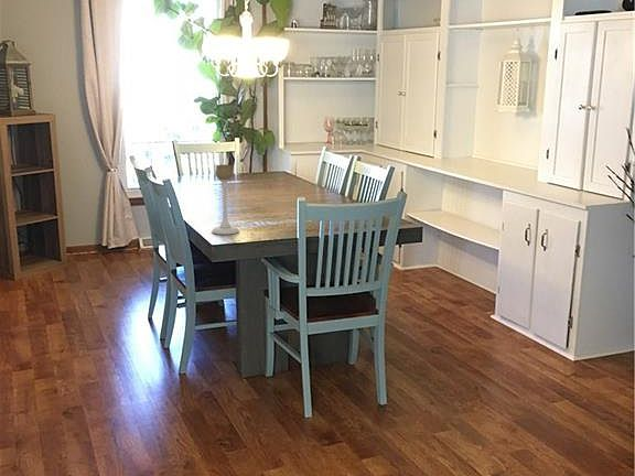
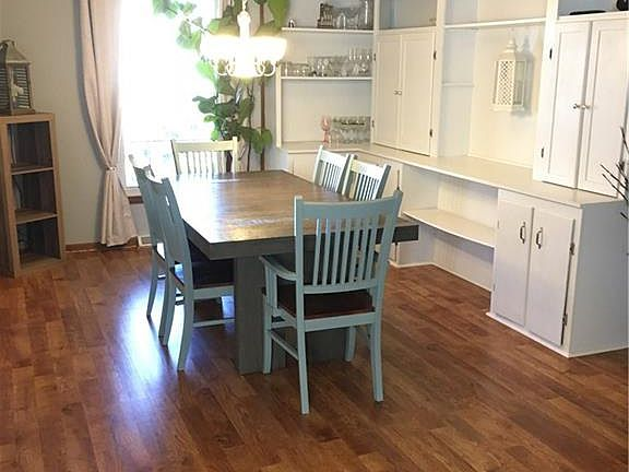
- candle holder (224, 198)
